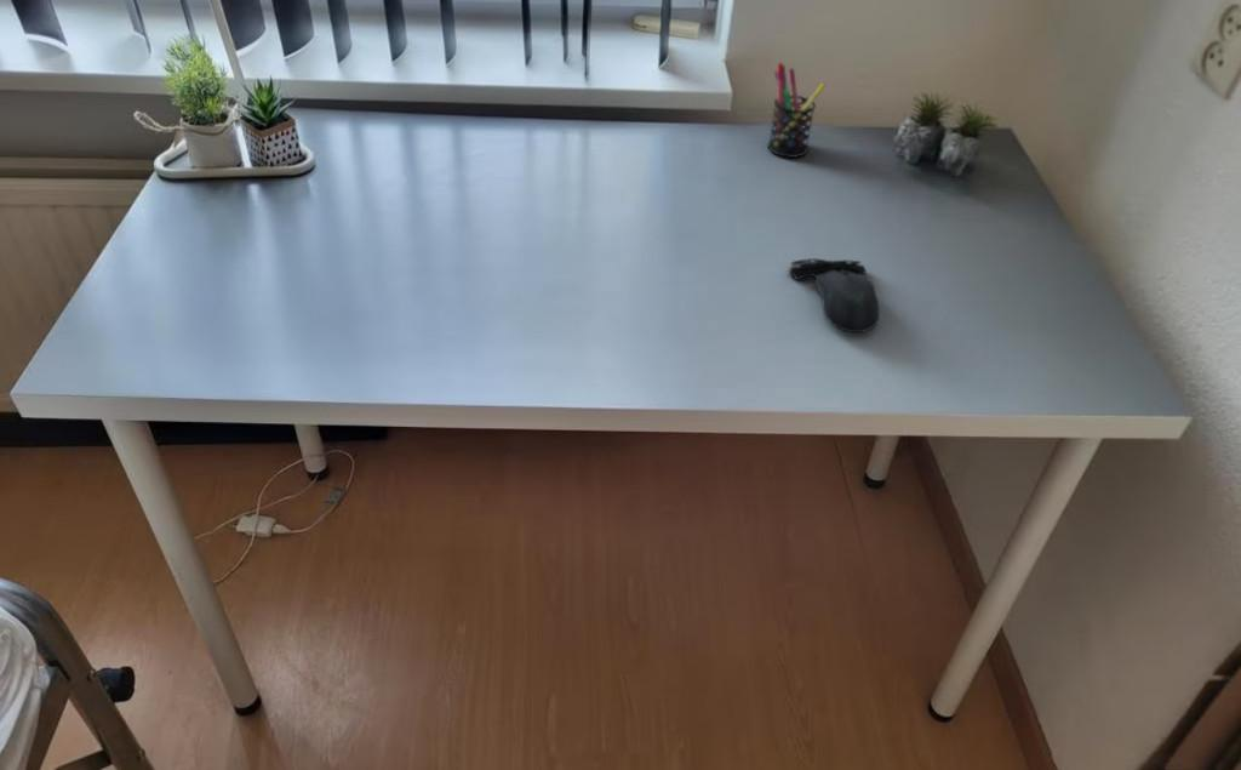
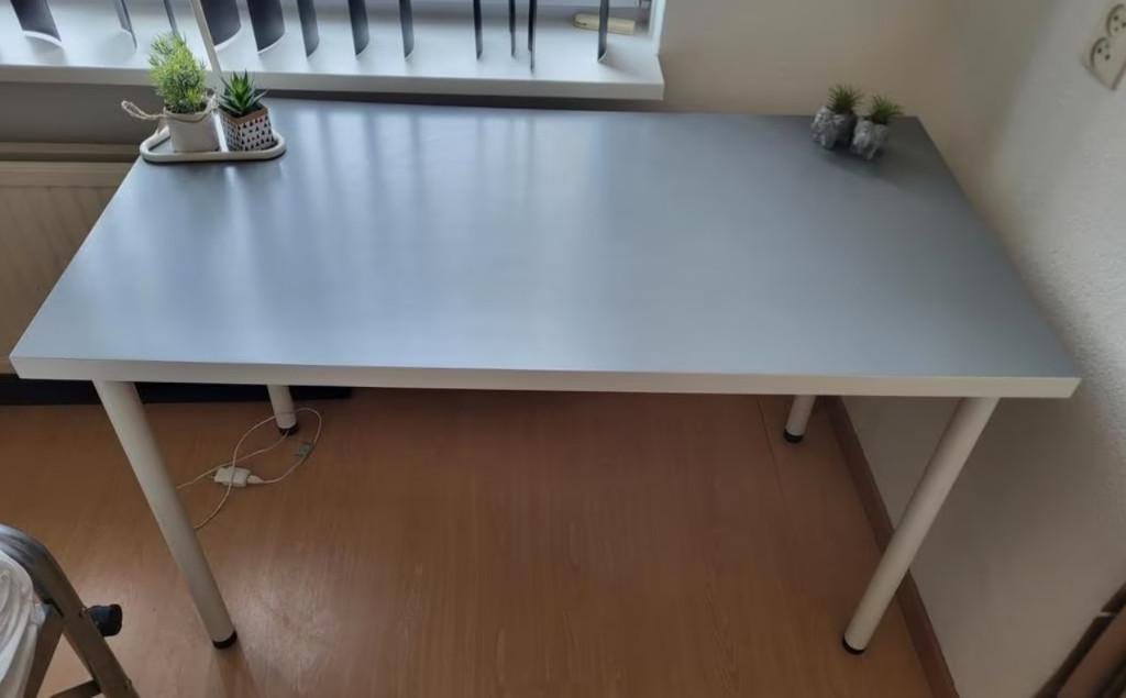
- pen holder (789, 109)
- computer mouse (842, 286)
